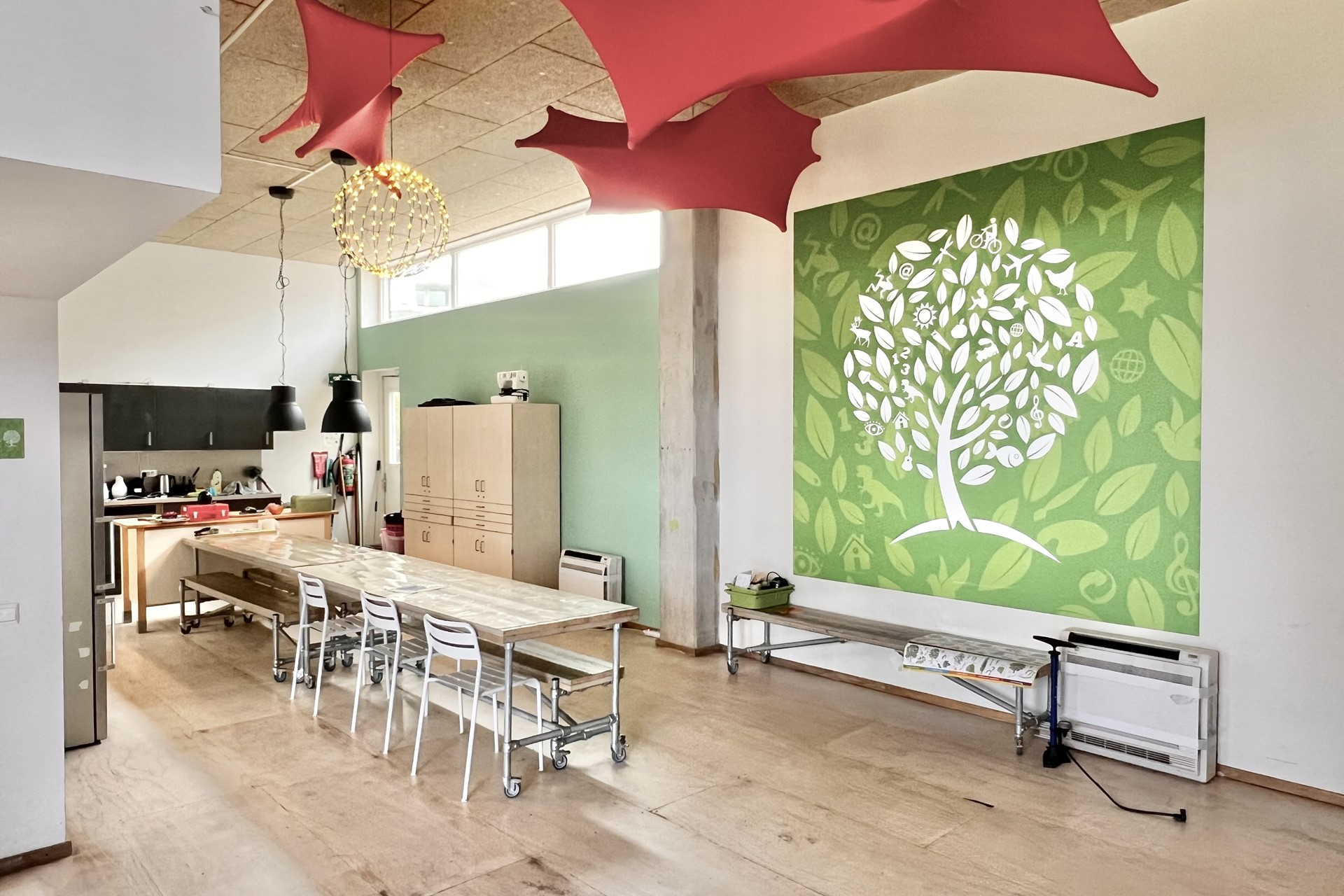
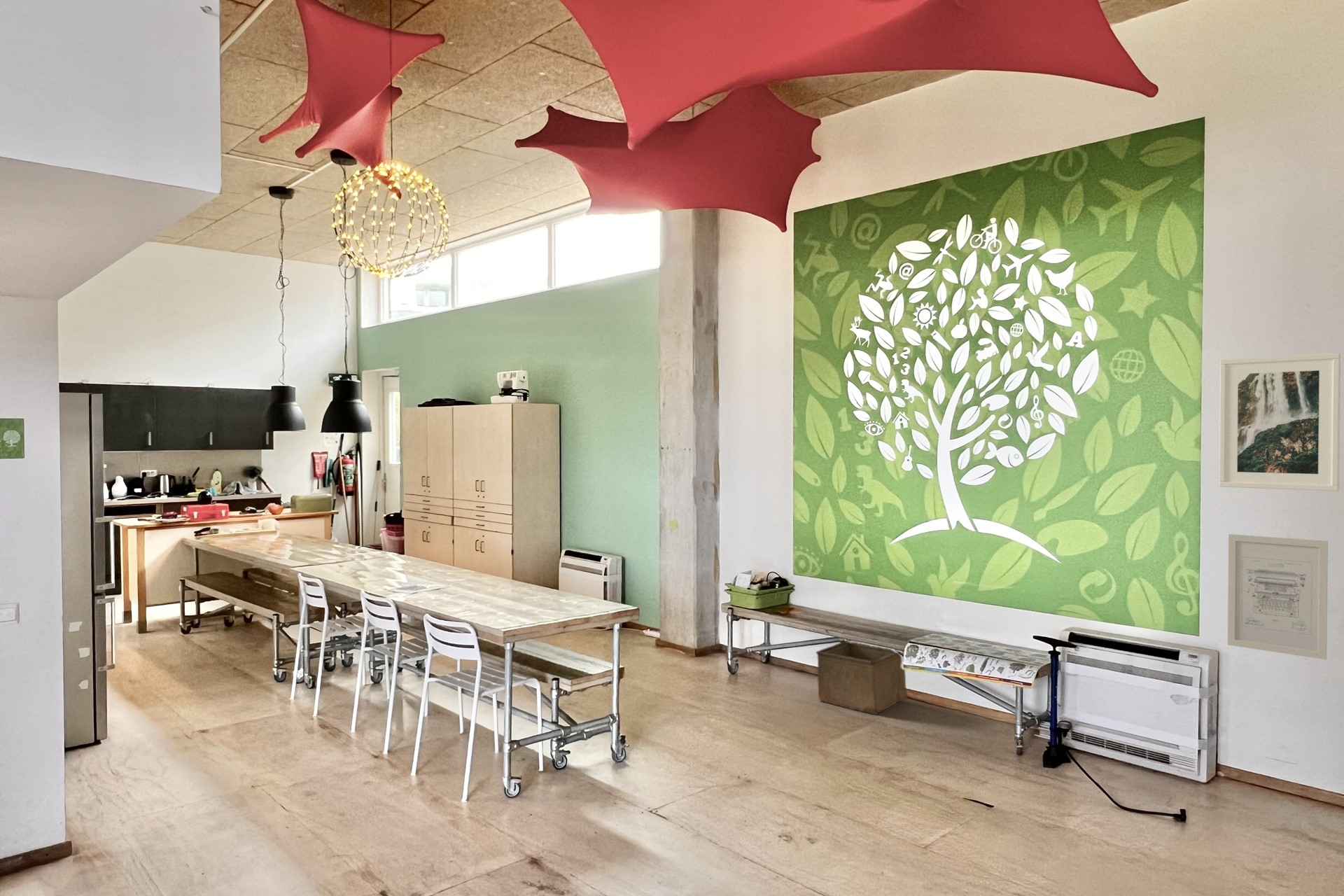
+ storage bin (862, 675)
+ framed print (1277, 422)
+ wall art (1275, 594)
